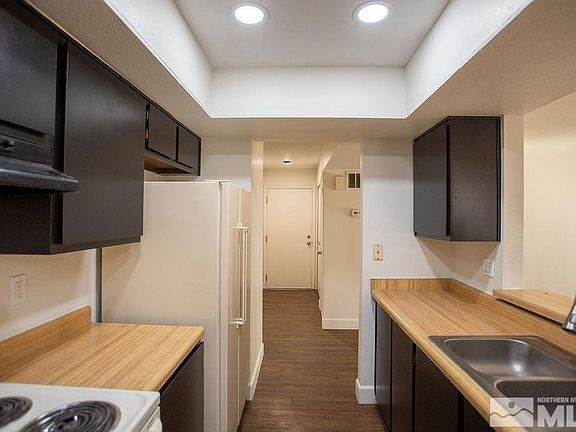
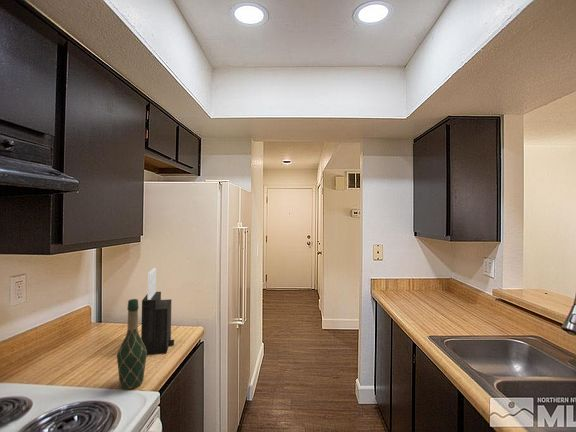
+ wine bottle (132, 342)
+ knife block (160, 308)
